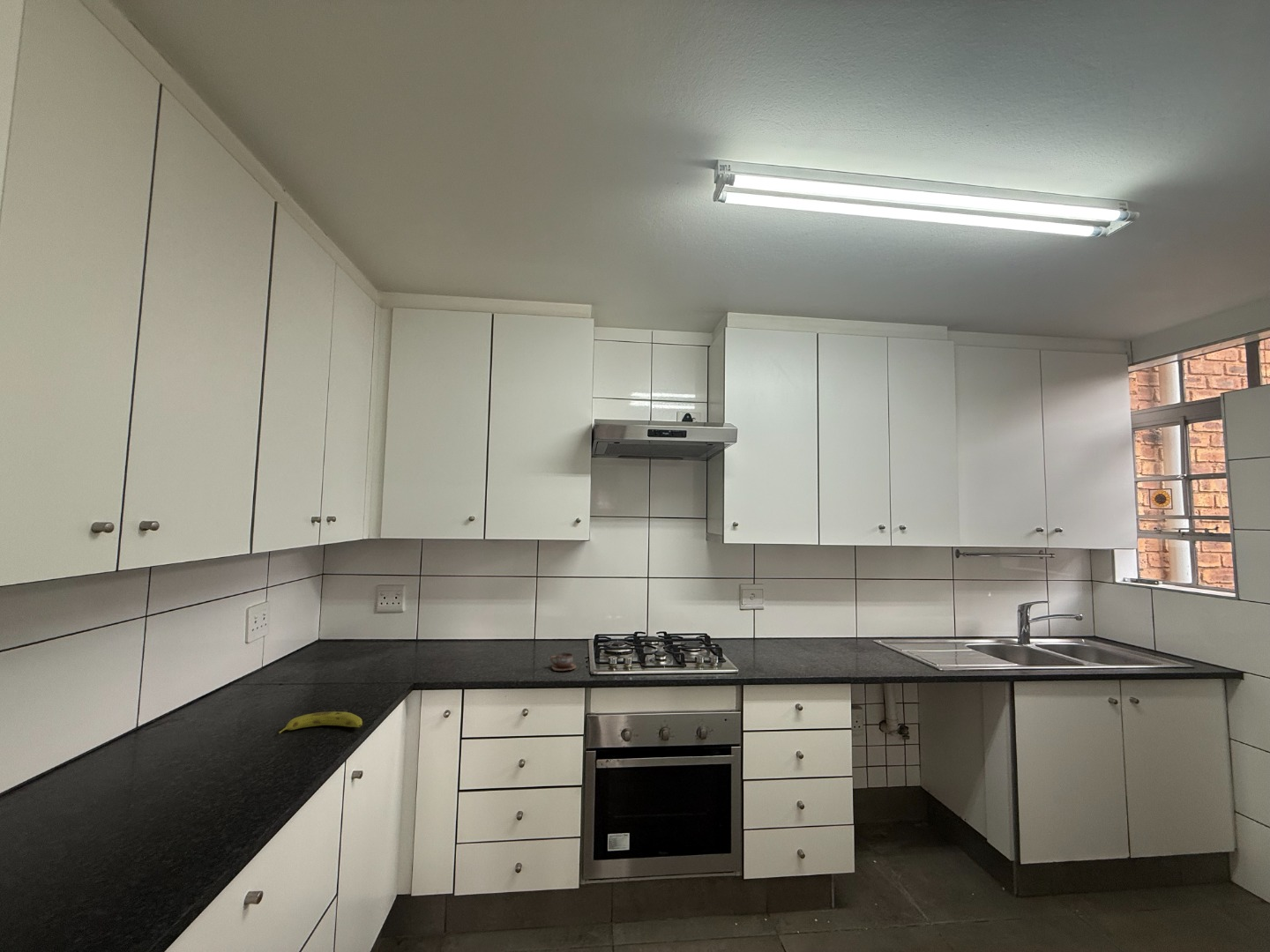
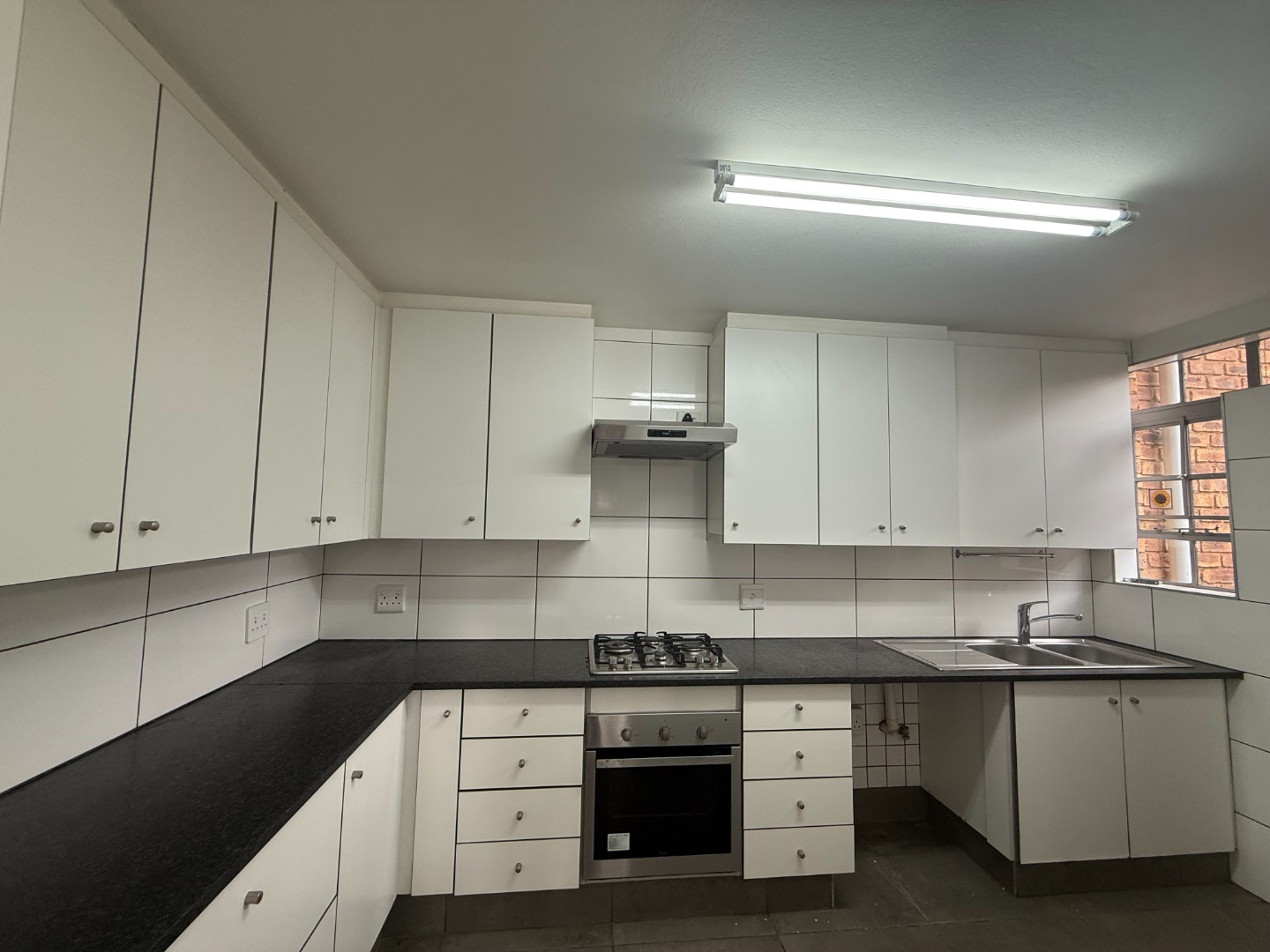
- cup (563, 661)
- fruit (326, 723)
